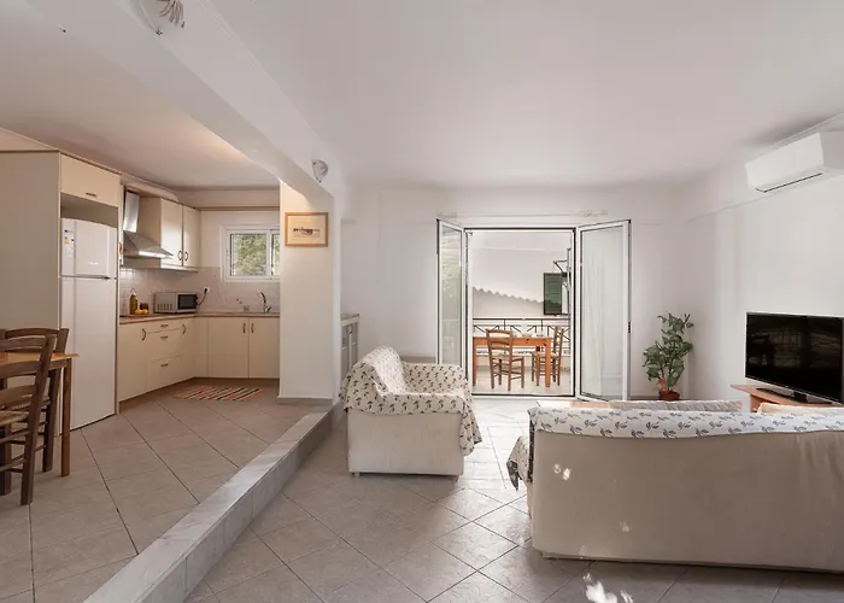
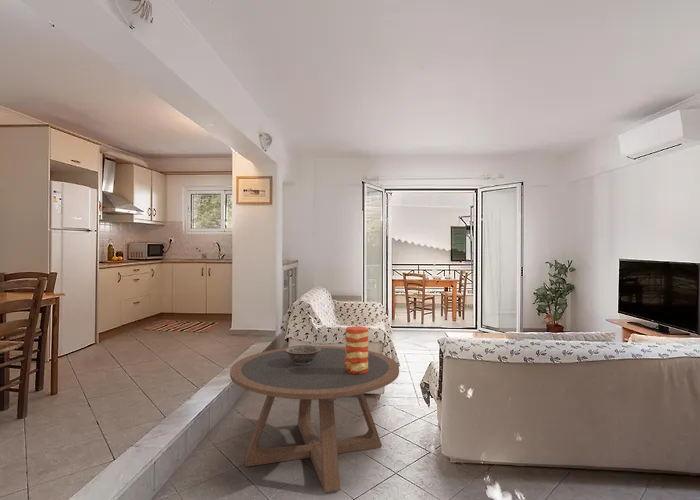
+ vase (355, 349)
+ coffee table (319, 409)
+ decorative bowl (302, 355)
